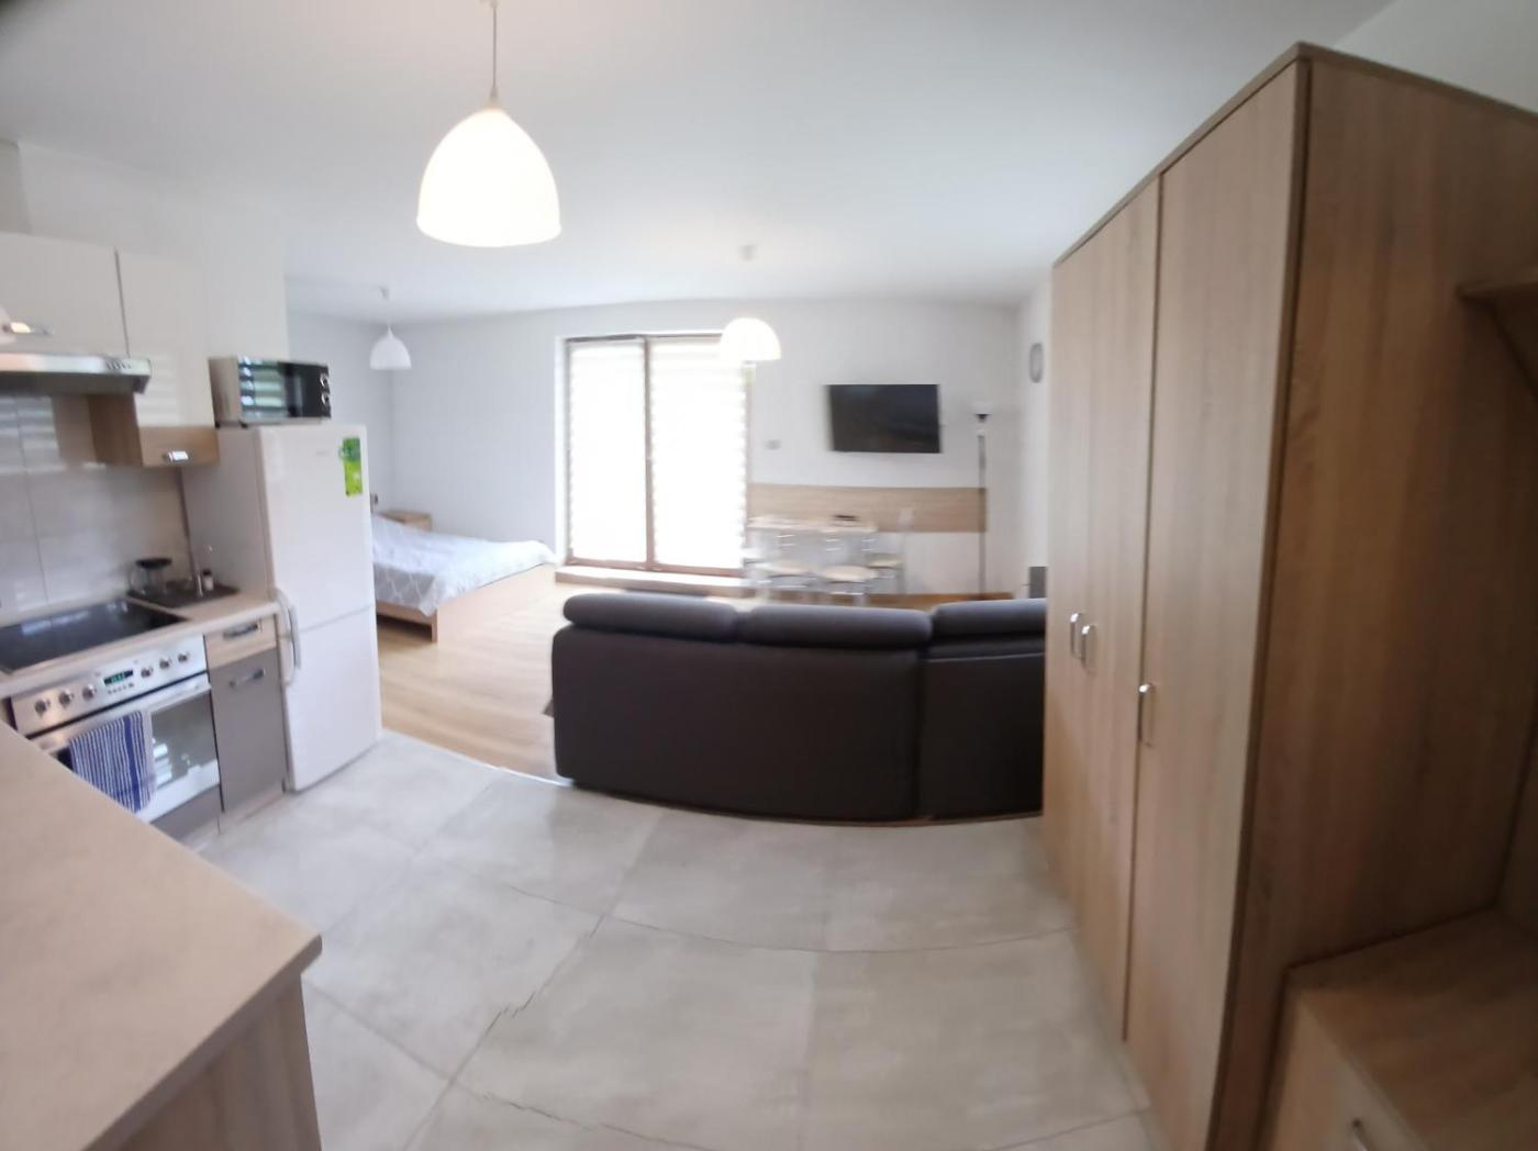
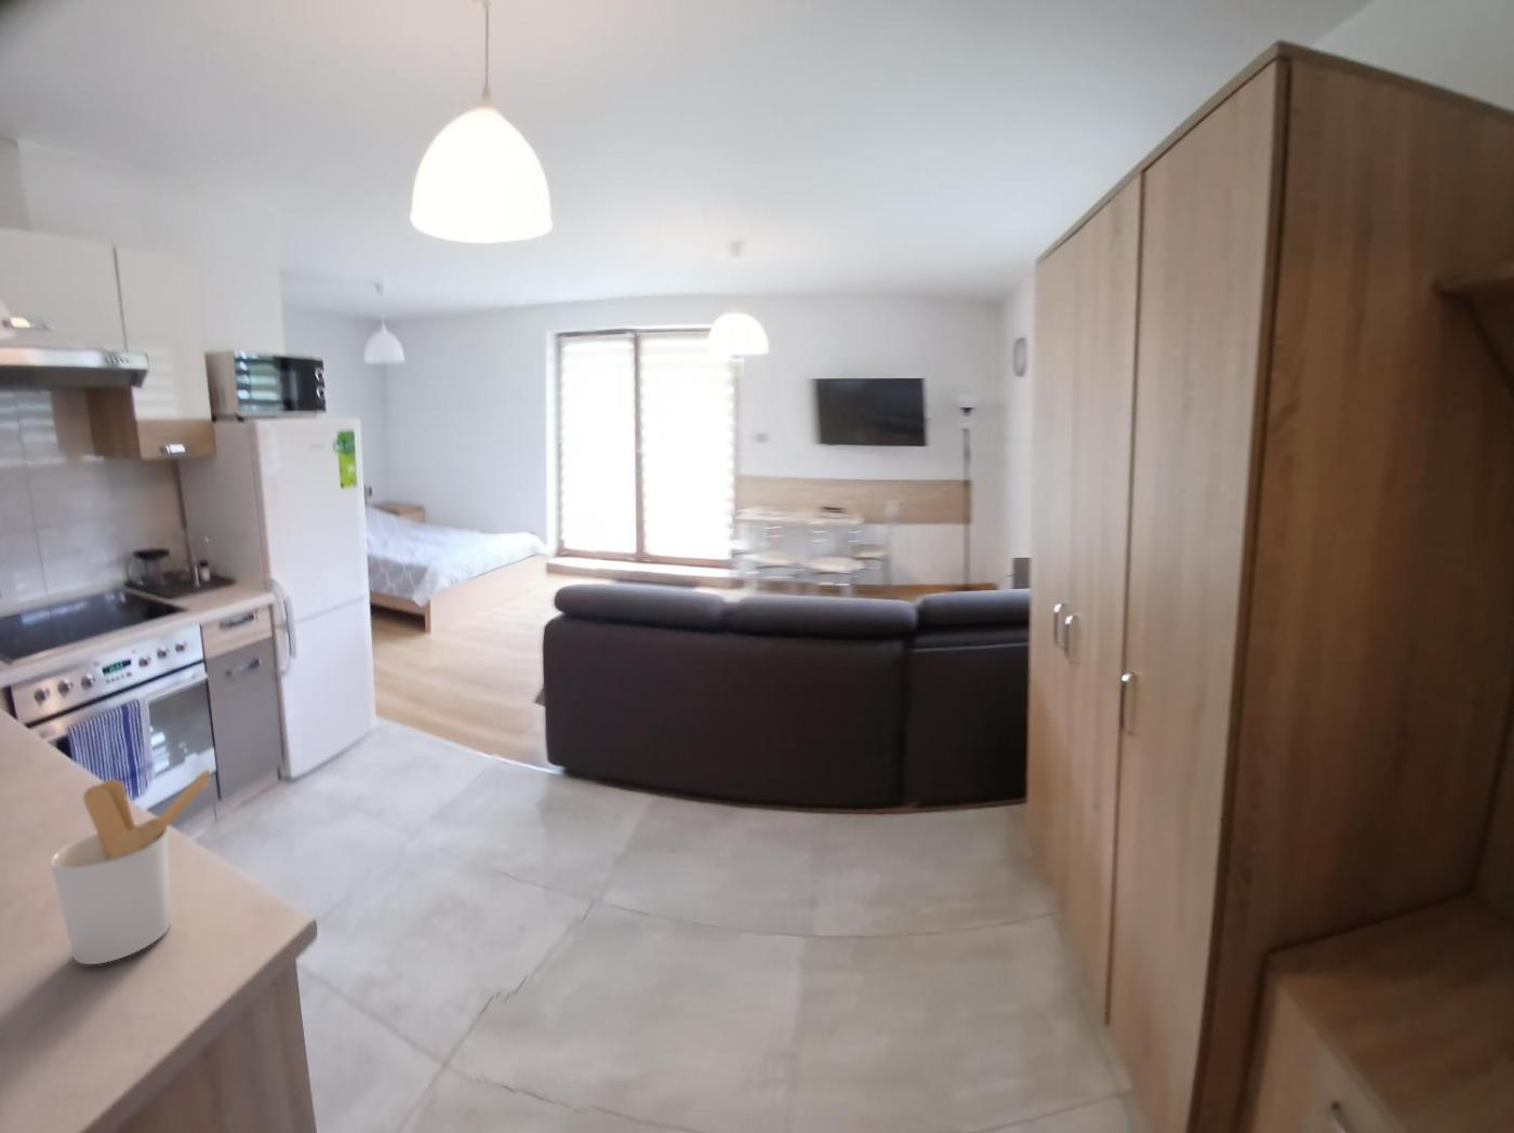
+ utensil holder (144, 858)
